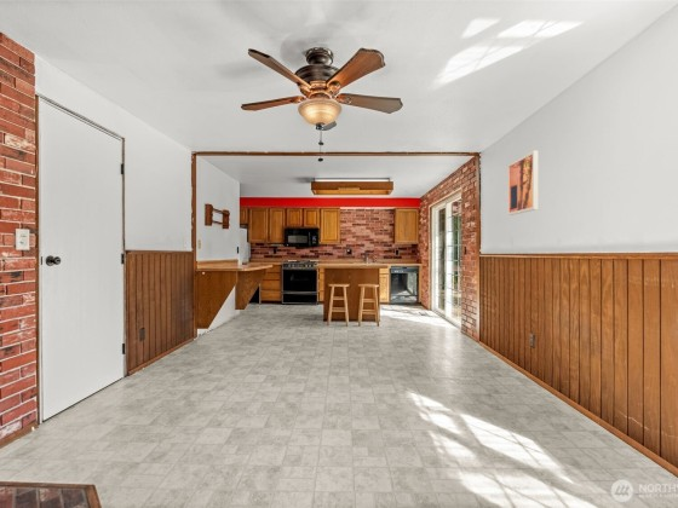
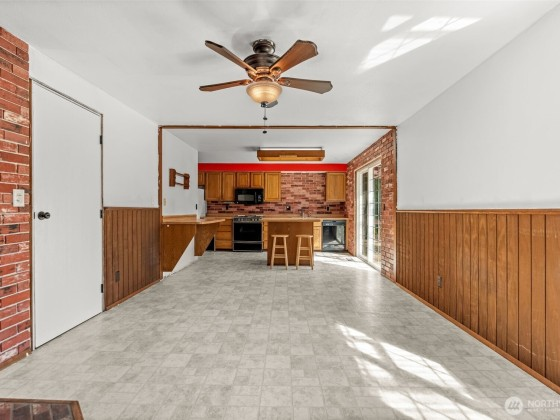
- wall art (521, 185)
